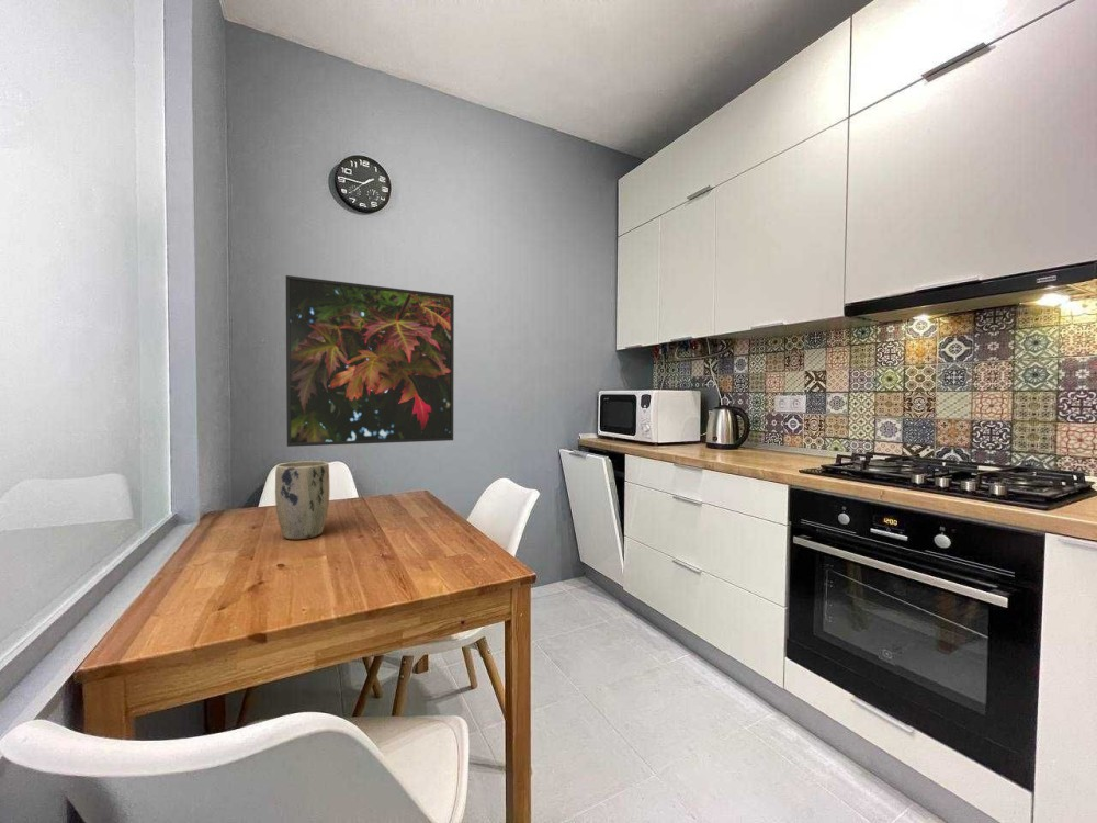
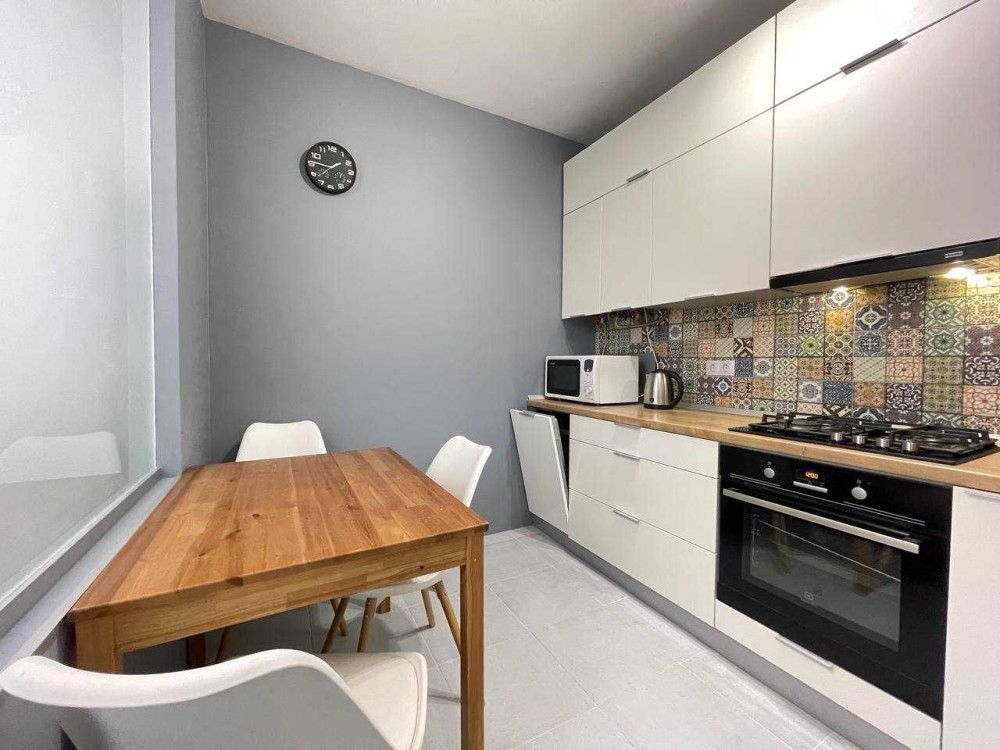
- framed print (376, 364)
- plant pot (303, 499)
